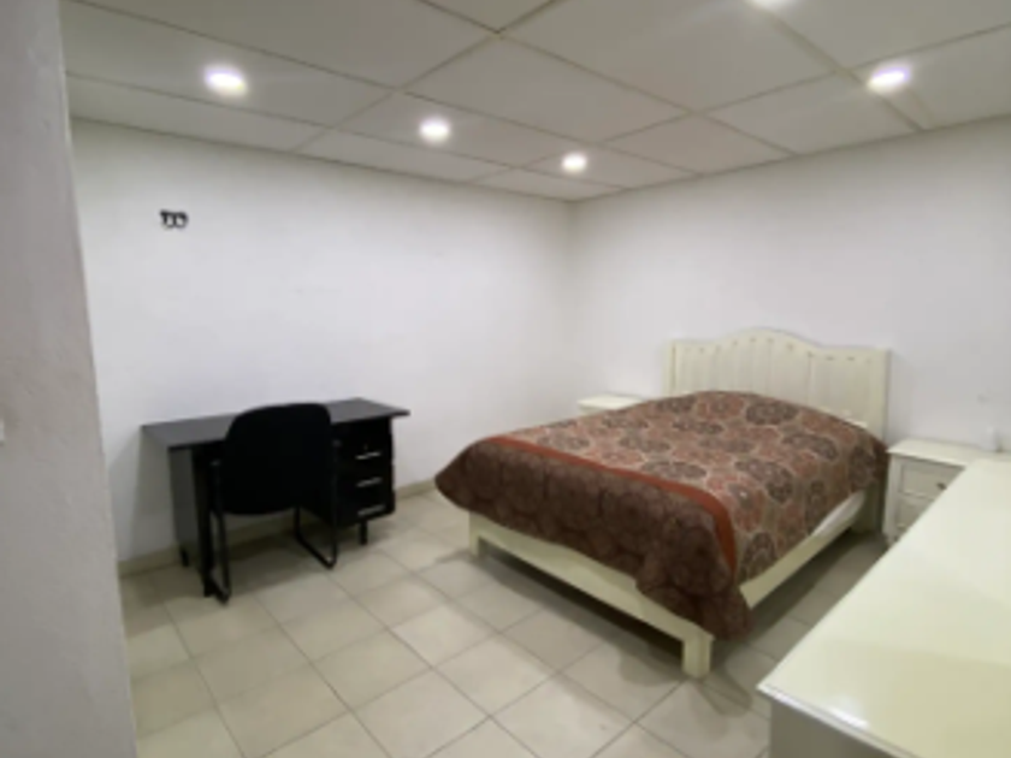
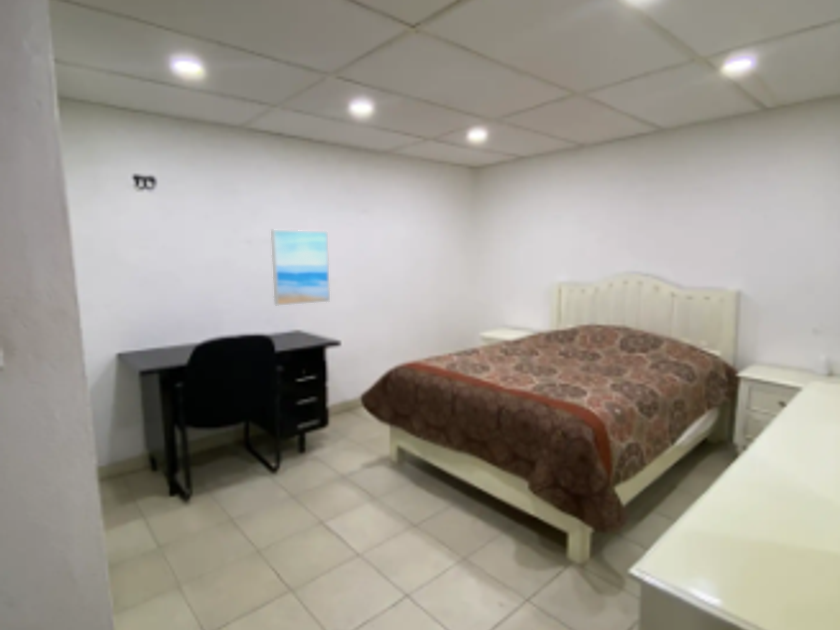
+ wall art (301, 267)
